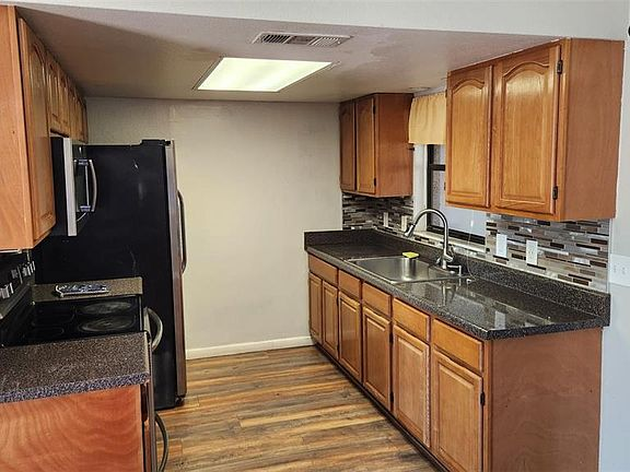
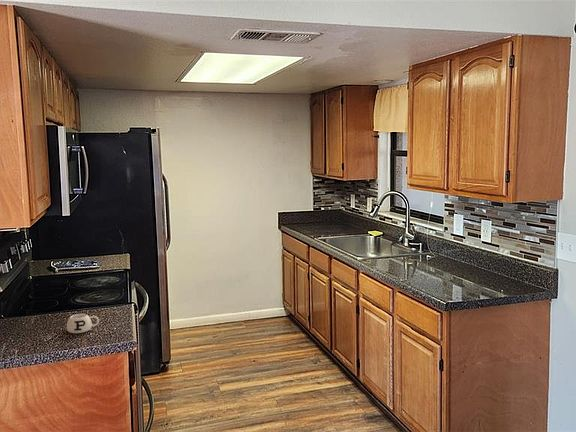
+ mug (83, 322)
